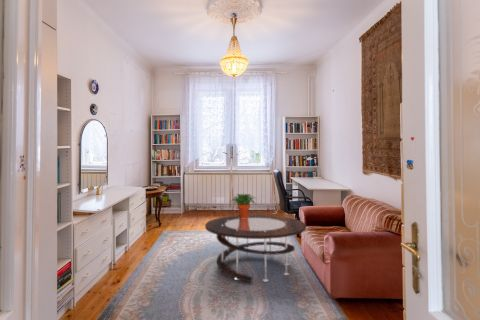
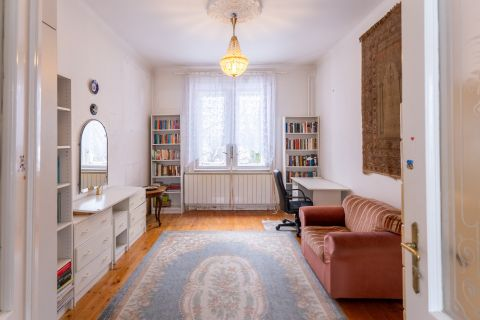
- potted plant (243, 205)
- coffee table (255, 245)
